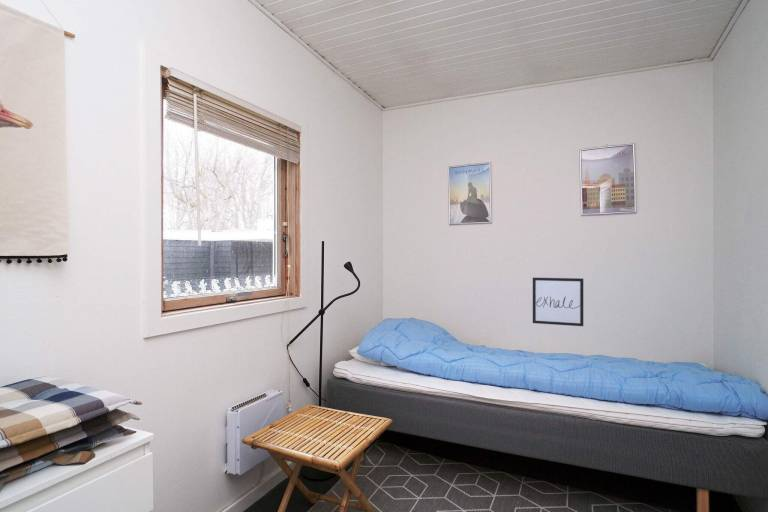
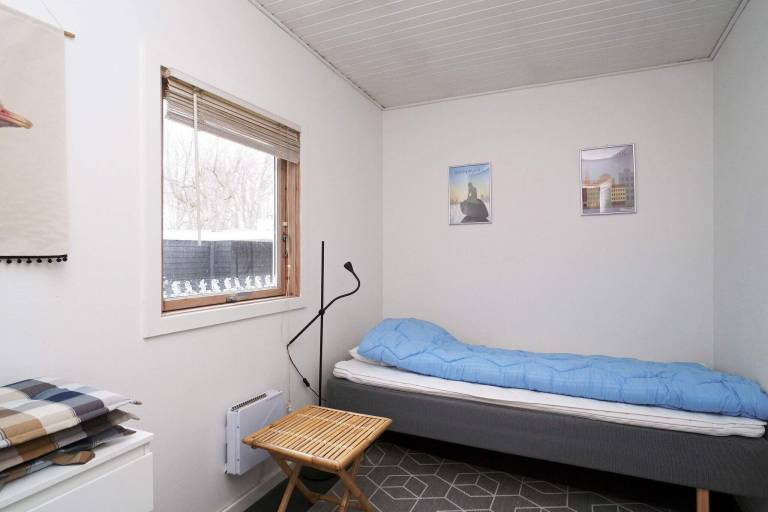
- wall art (557, 301)
